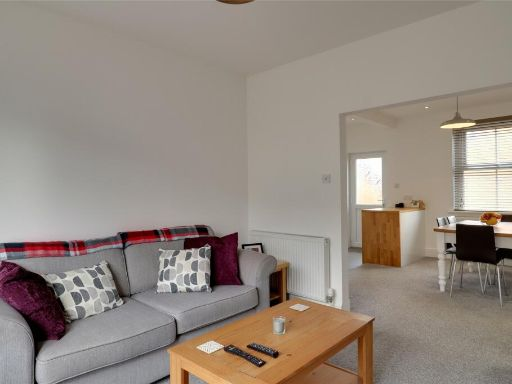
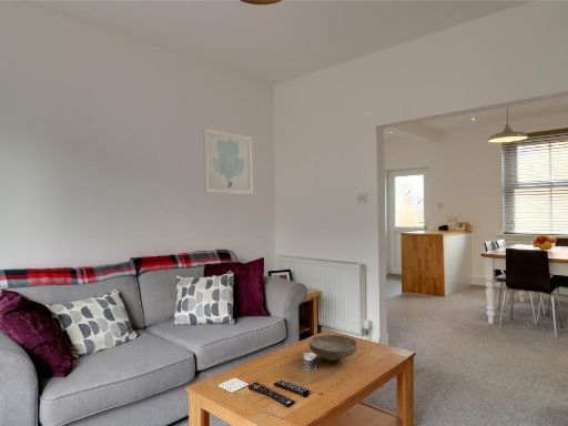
+ bowl (333, 349)
+ wall art (229, 163)
